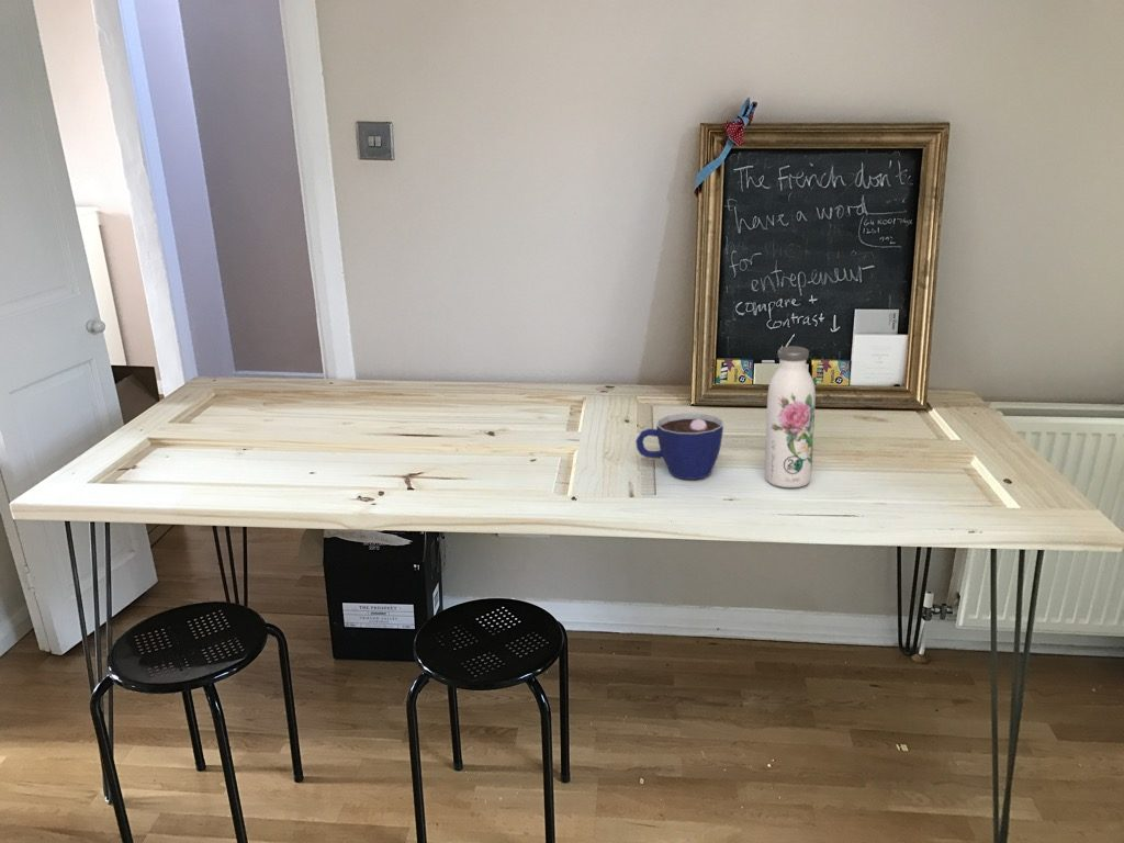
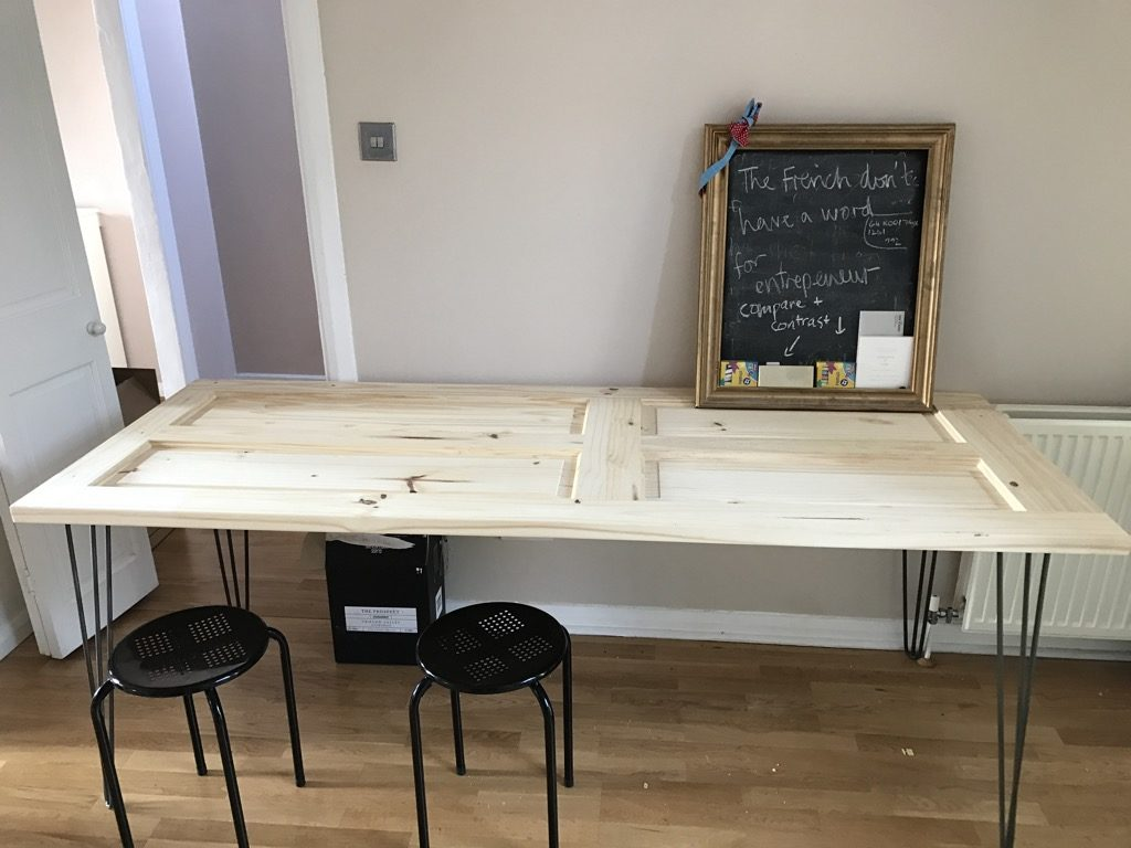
- cup (678, 446)
- water bottle (790, 415)
